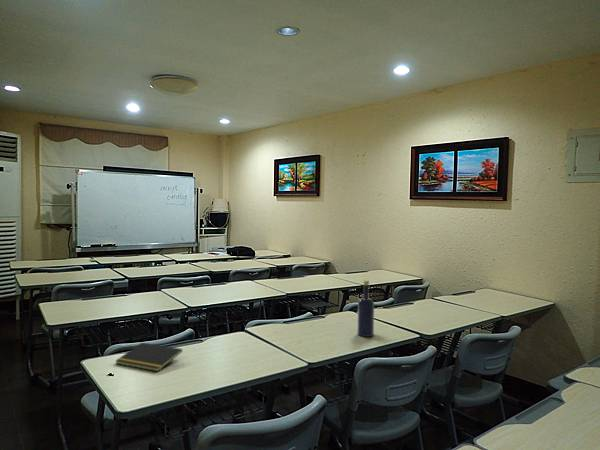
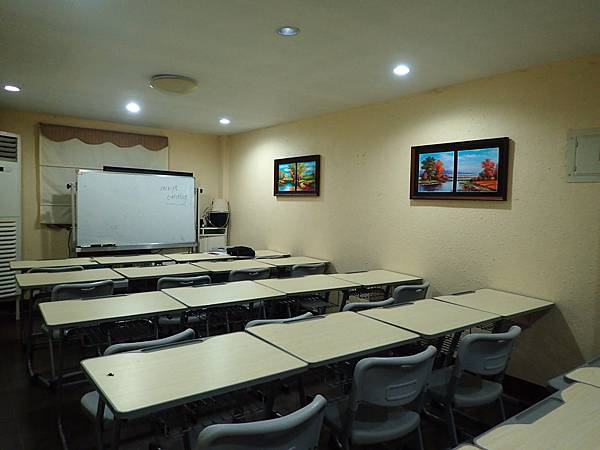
- bottle (365, 307)
- notepad (149, 356)
